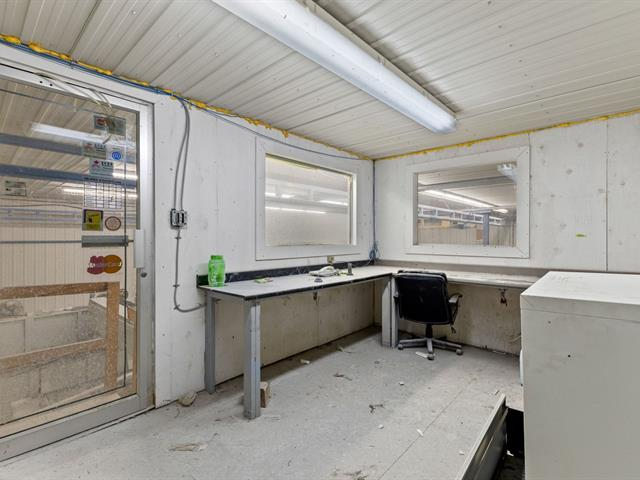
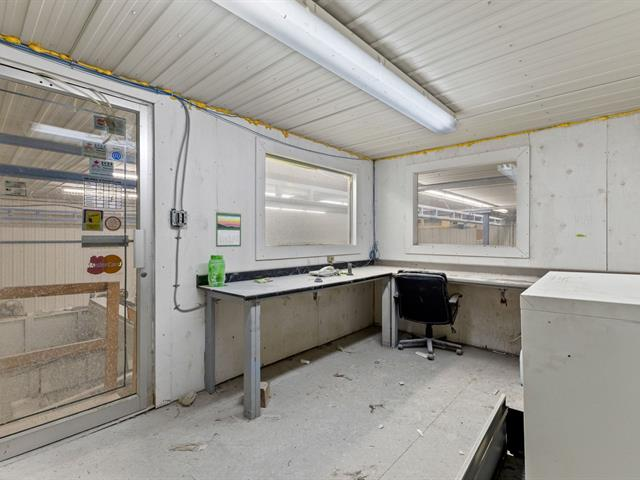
+ calendar (228, 229)
